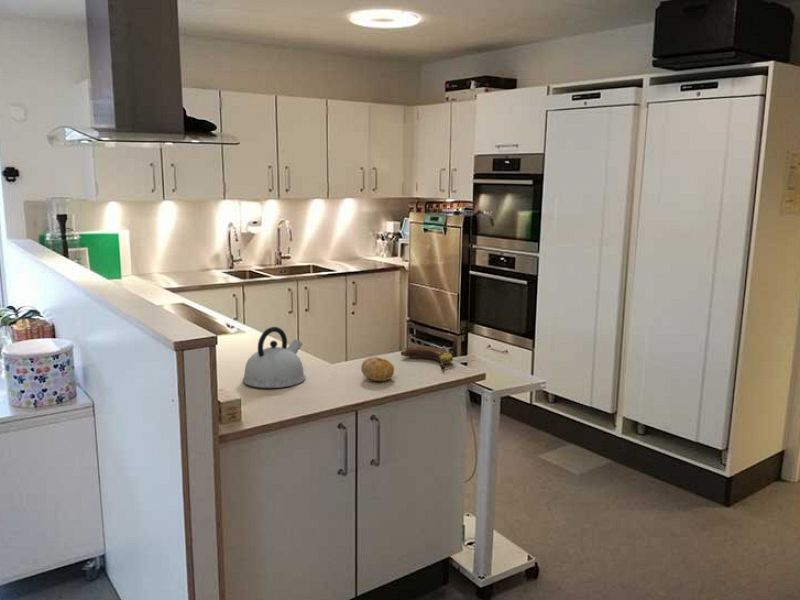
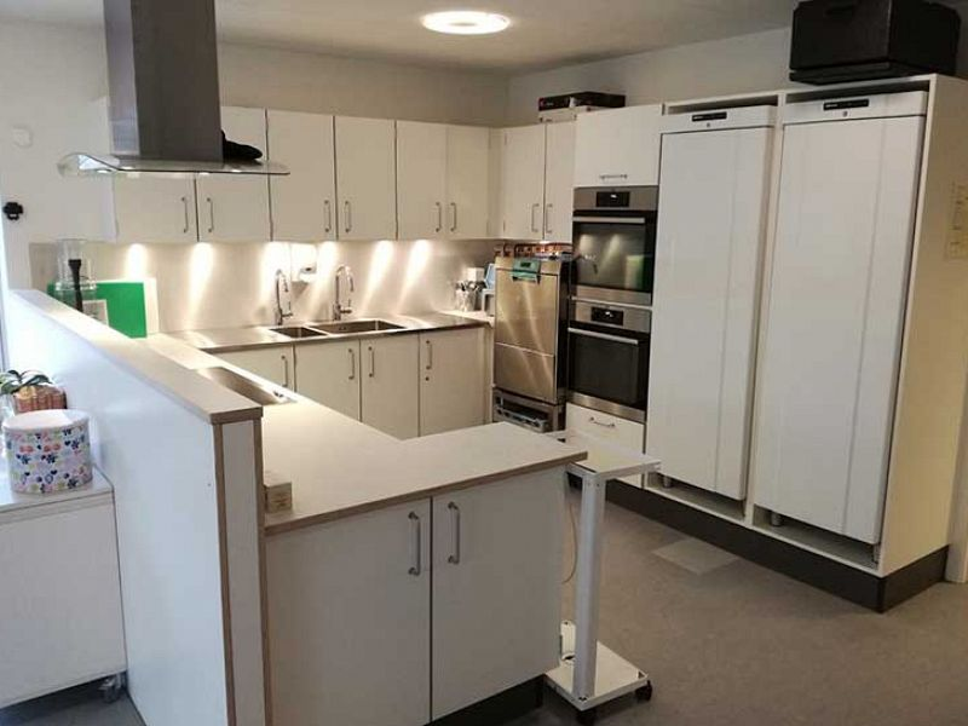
- fruit (377, 368)
- banana (428, 355)
- kettle (276, 352)
